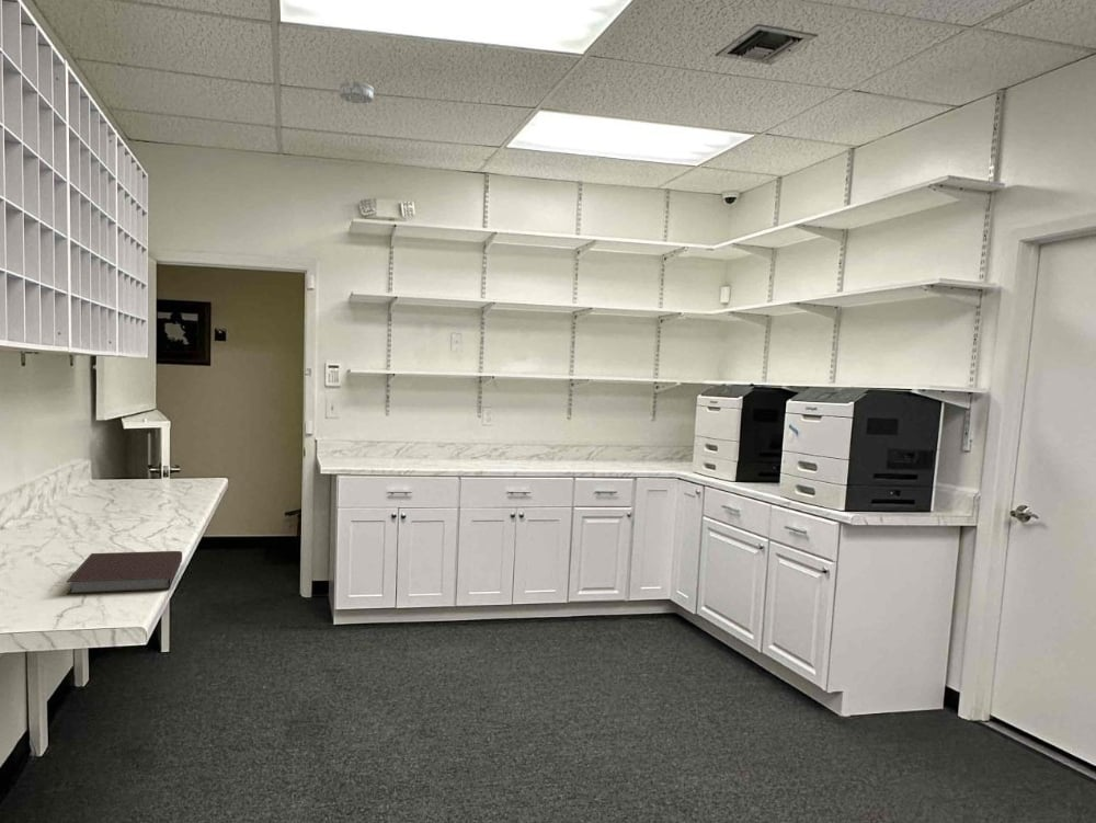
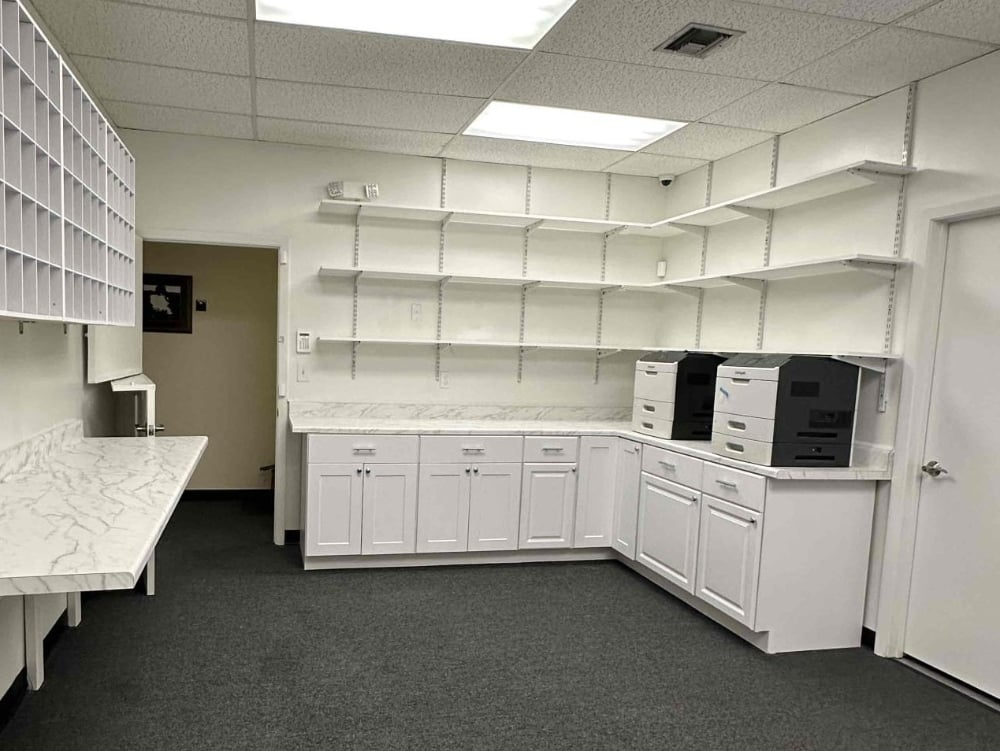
- notebook (128, 571)
- smoke detector (356, 91)
